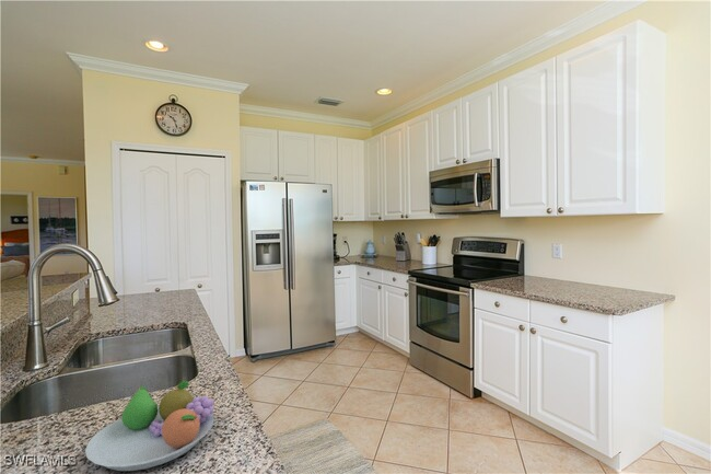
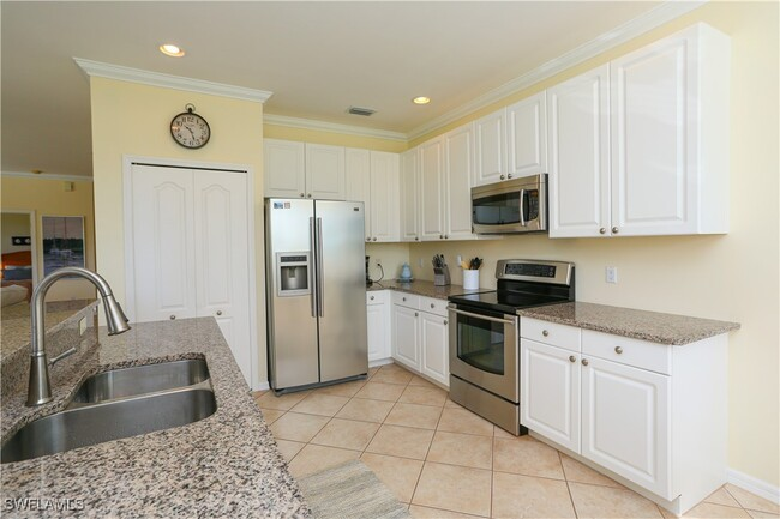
- fruit bowl (155, 417)
